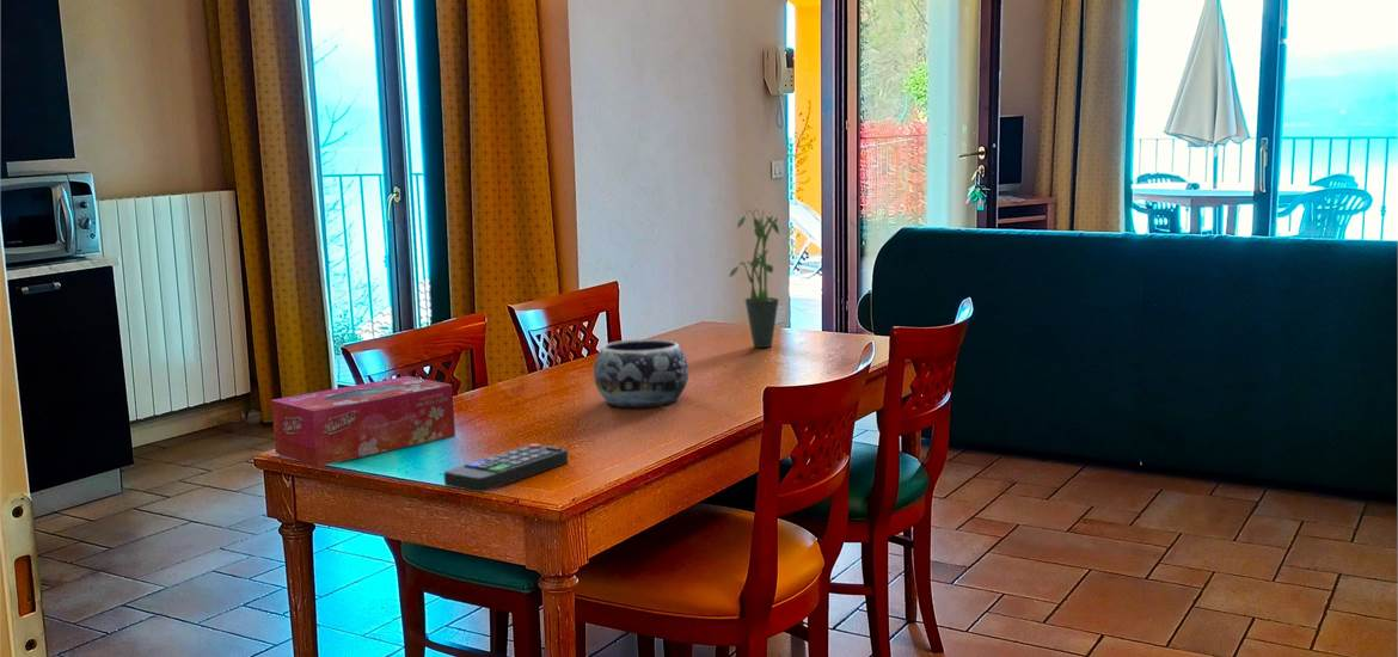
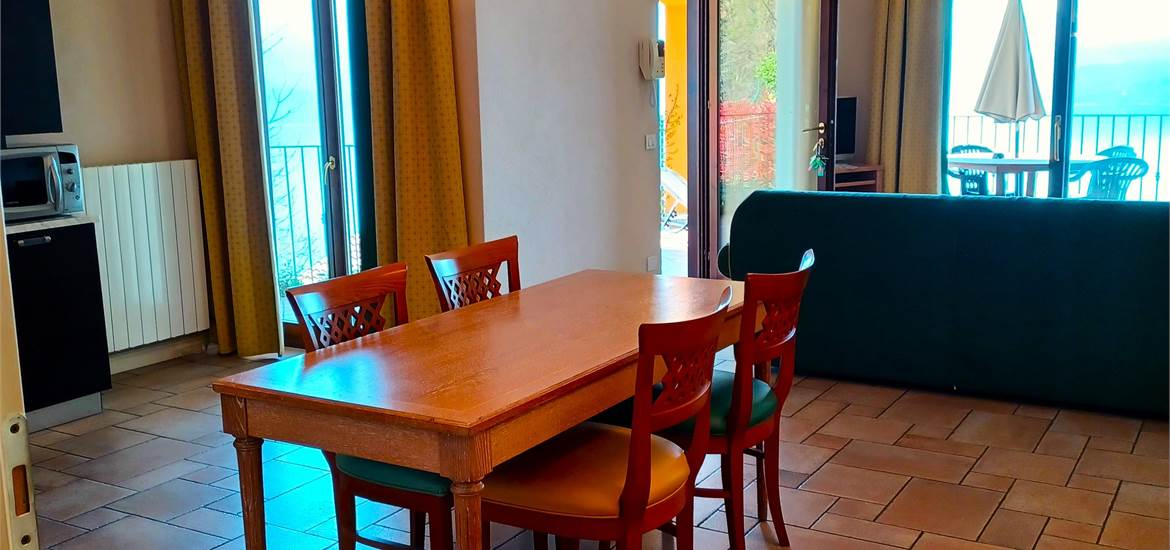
- potted plant (761, 278)
- decorative bowl (640, 373)
- remote control (508, 466)
- tissue box (364, 418)
